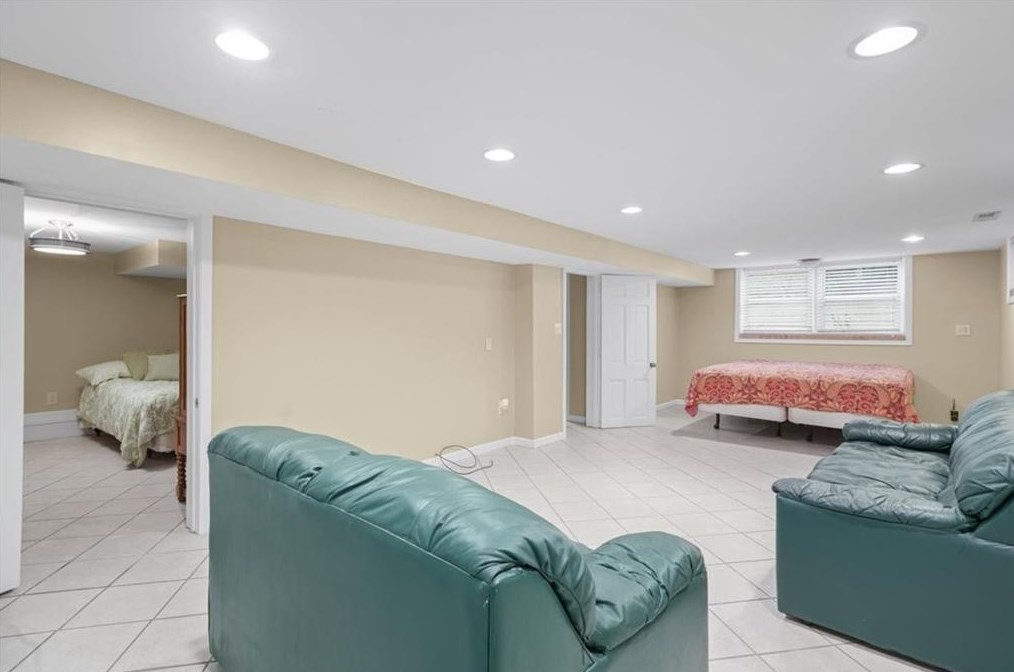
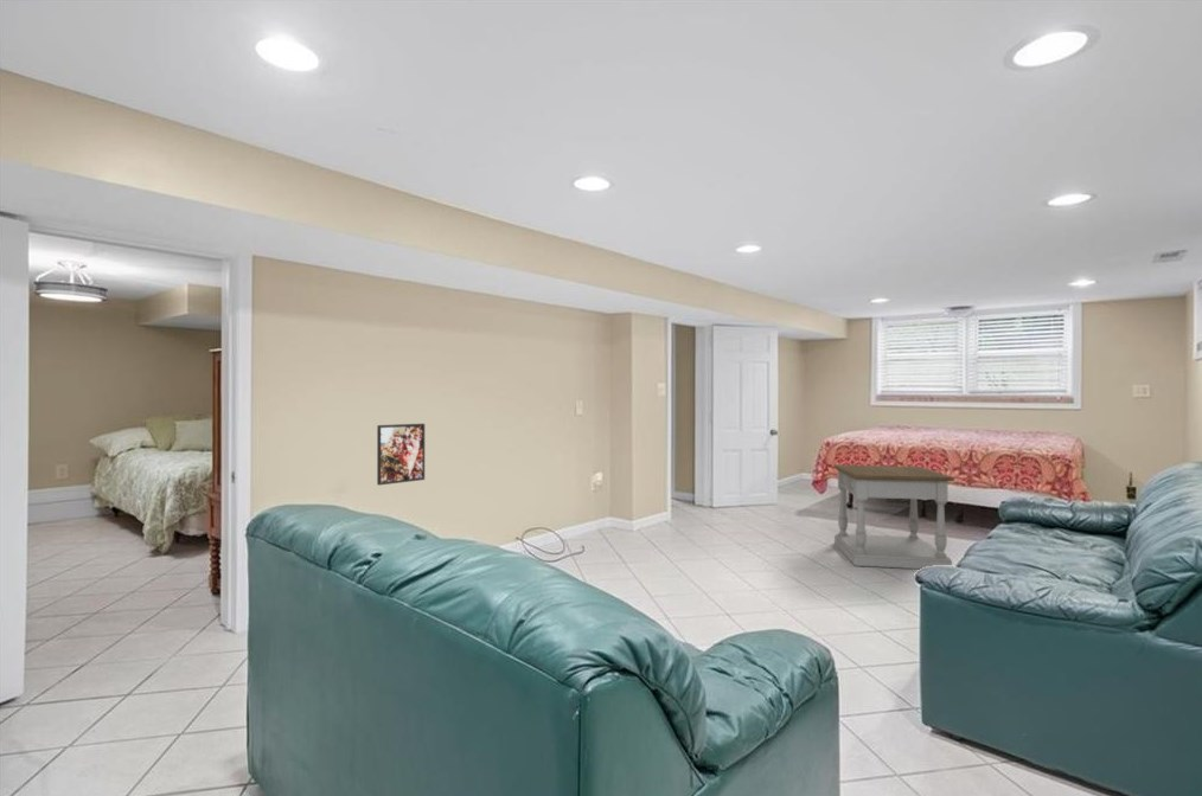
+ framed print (401, 452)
+ side table (888, 498)
